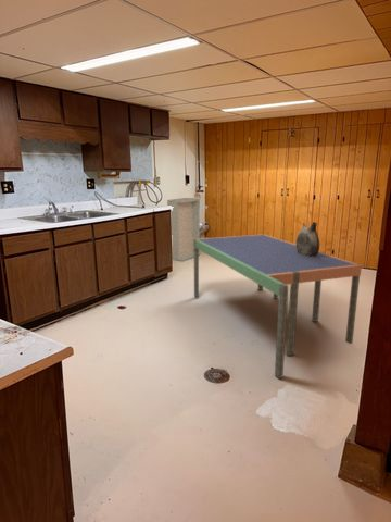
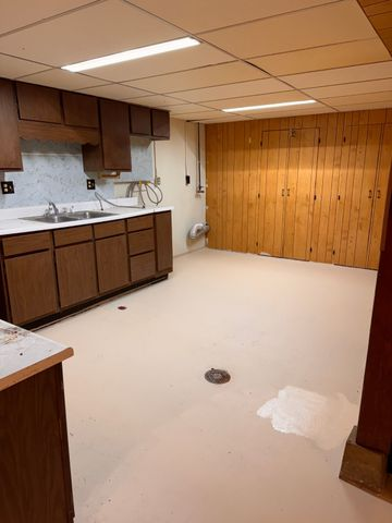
- ceramic jug (307, 237)
- storage cabinet (184, 228)
- dining table (270, 287)
